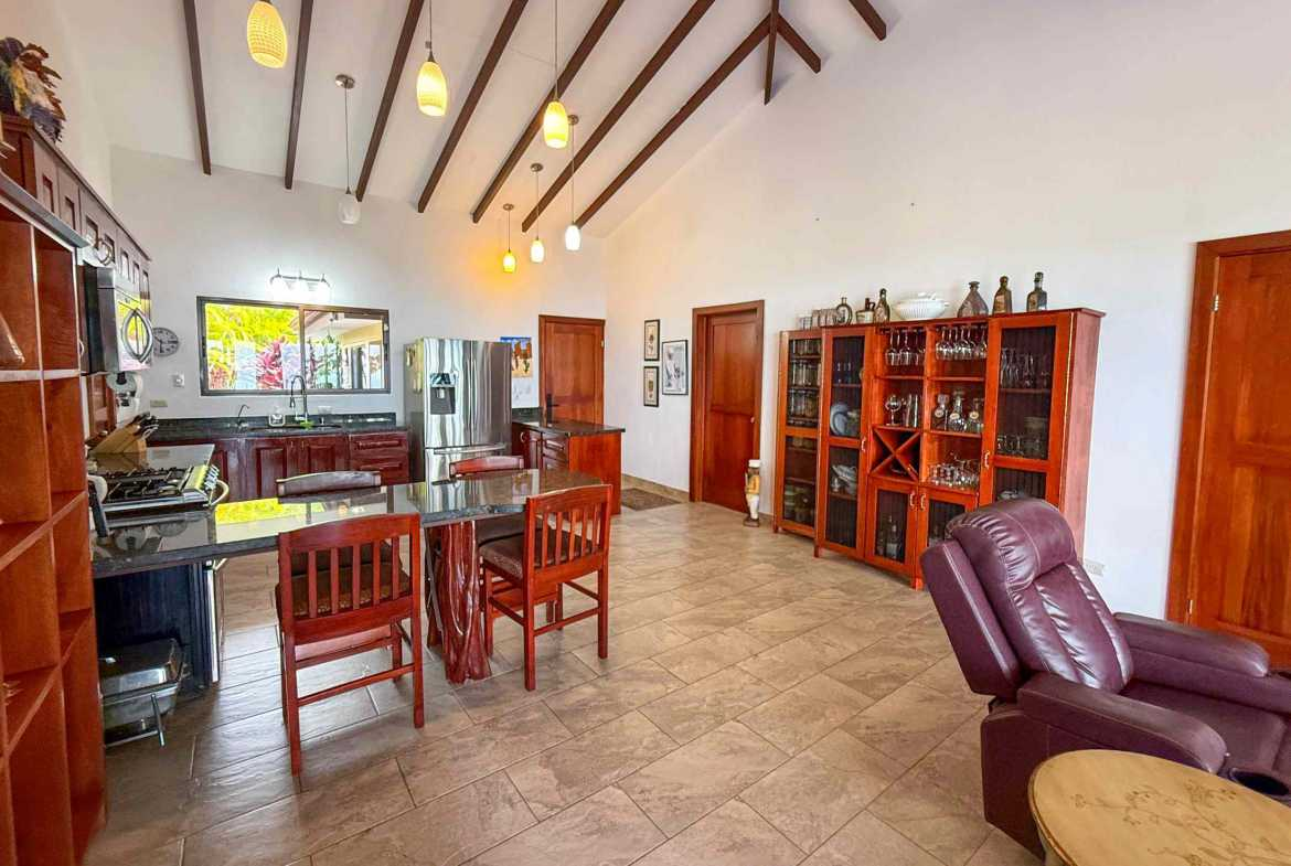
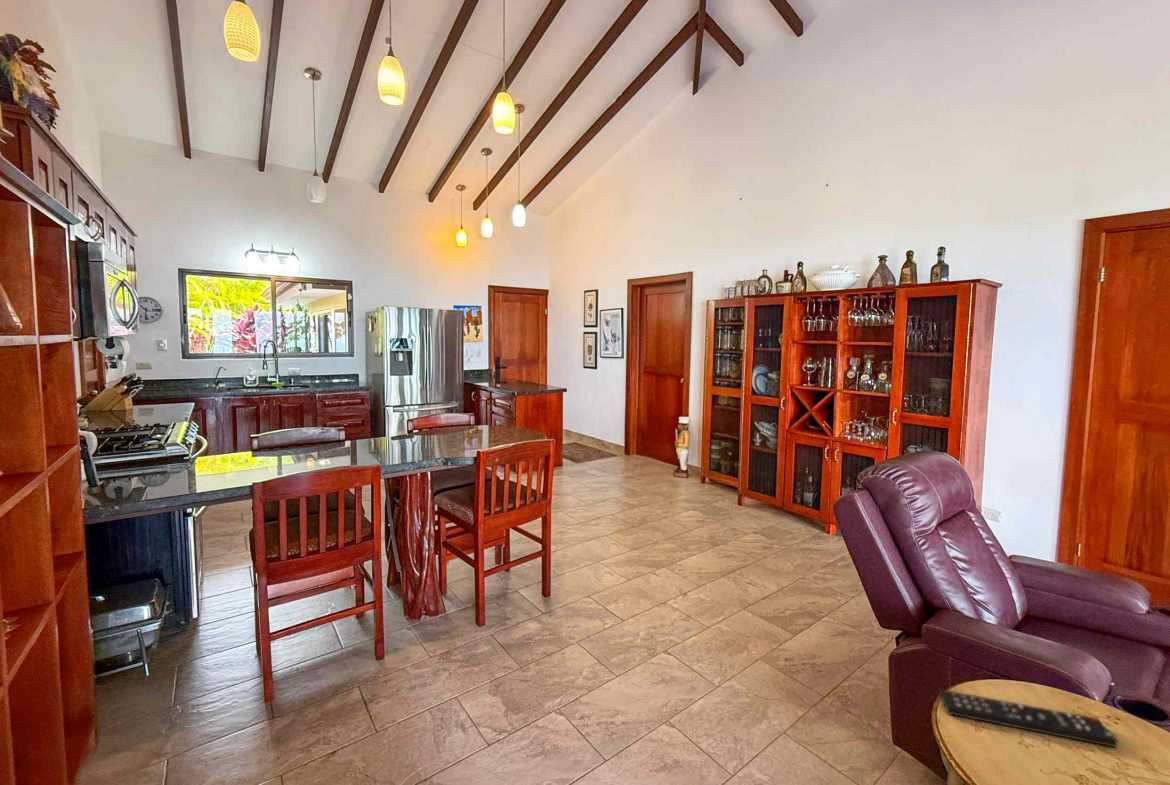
+ remote control (1022, 715)
